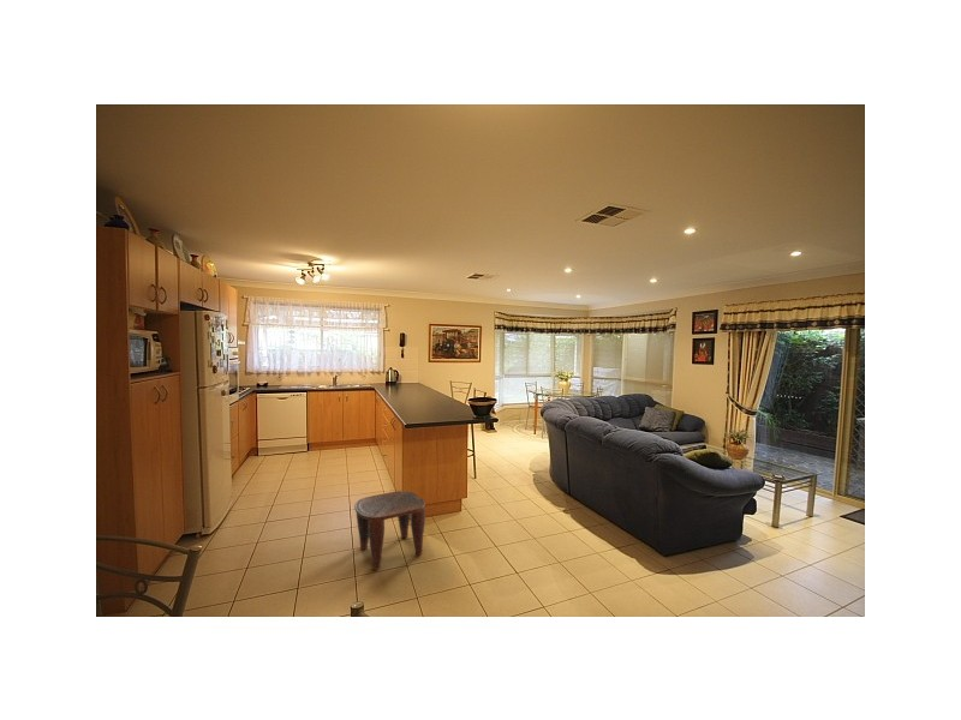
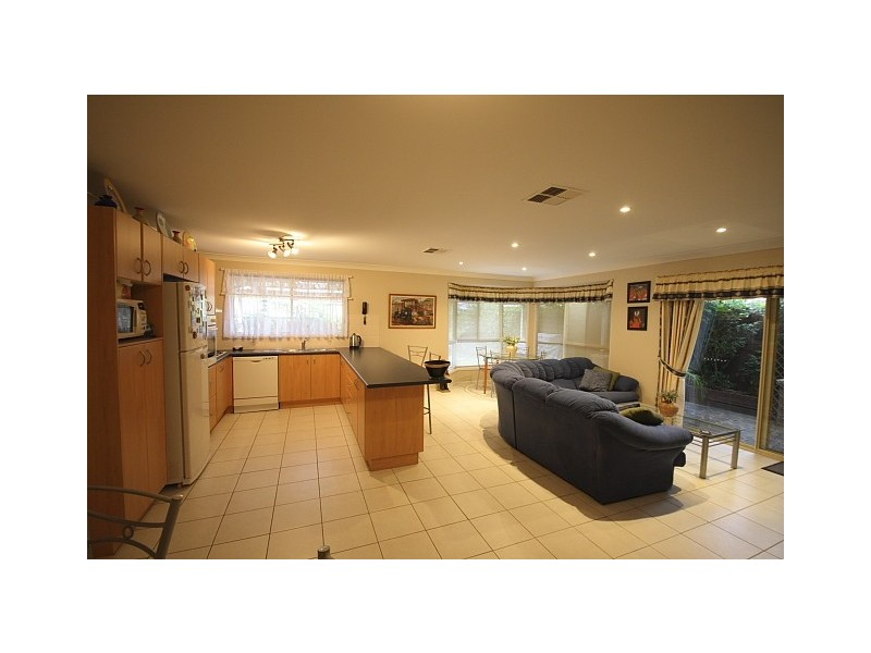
- stool (383, 526)
